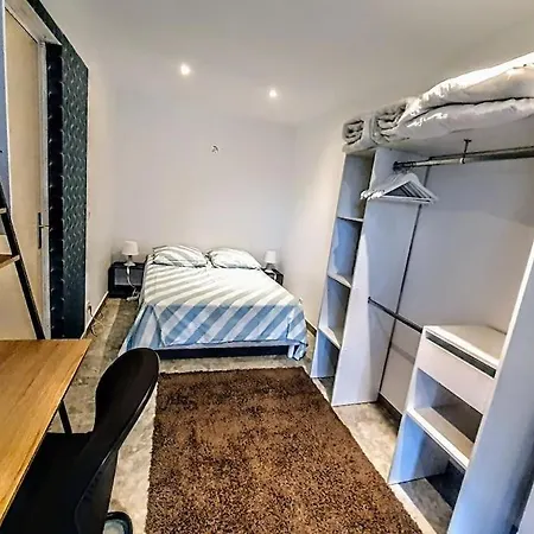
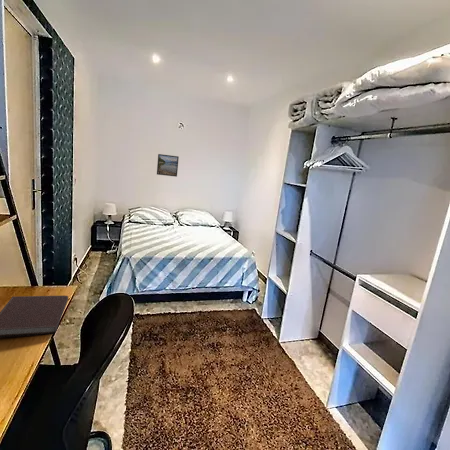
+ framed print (167, 165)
+ notebook (32, 314)
